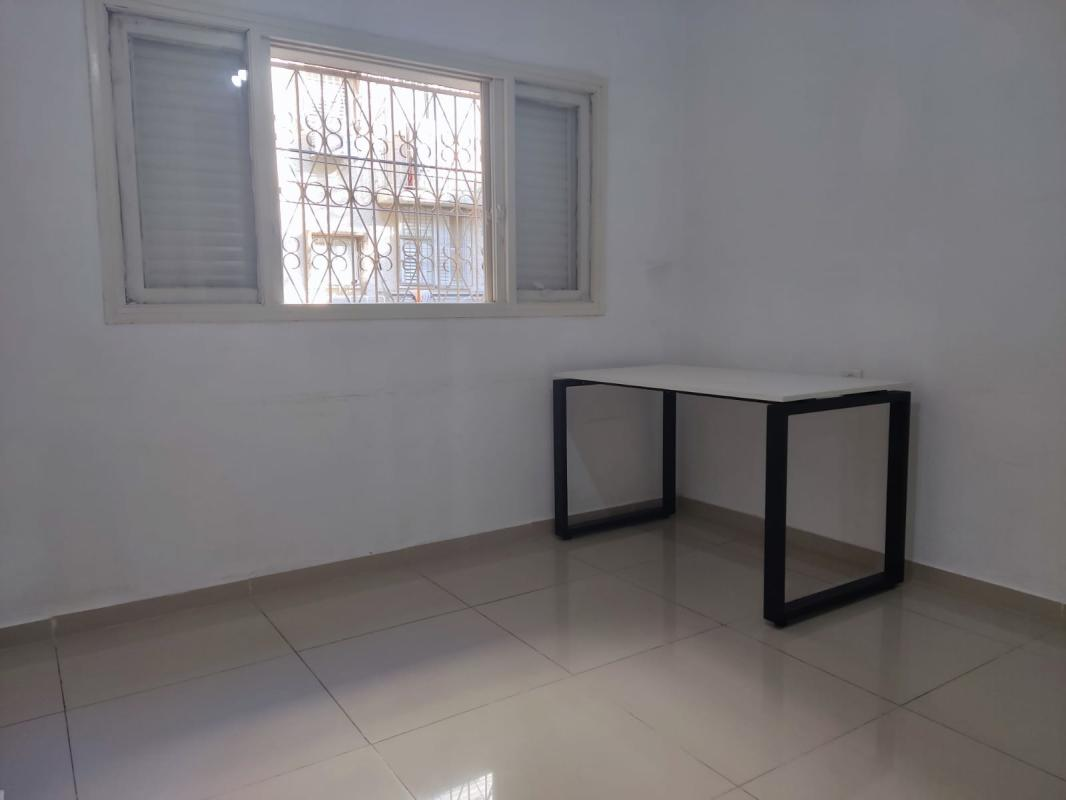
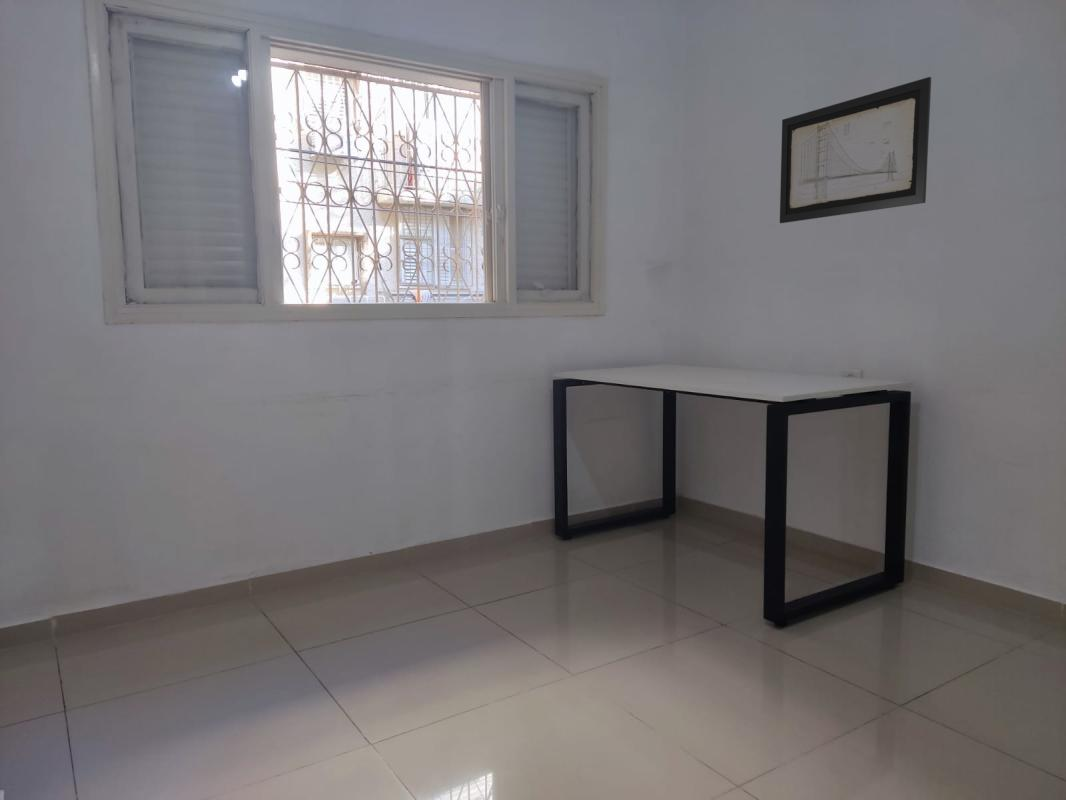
+ wall art (847, 157)
